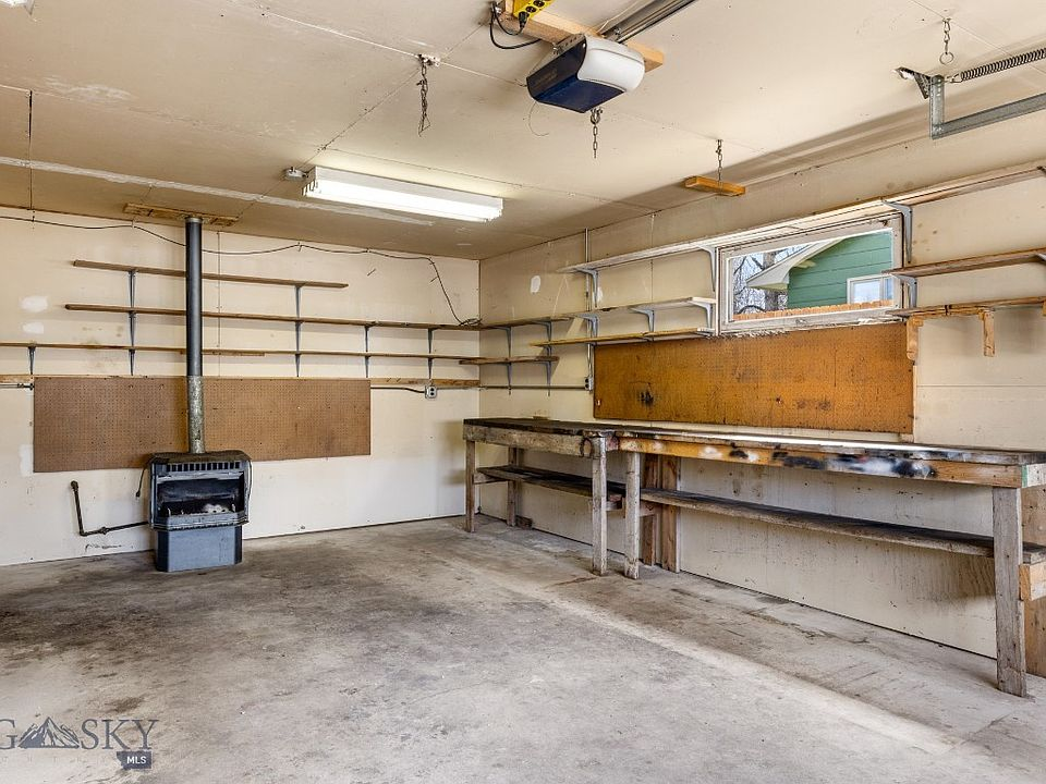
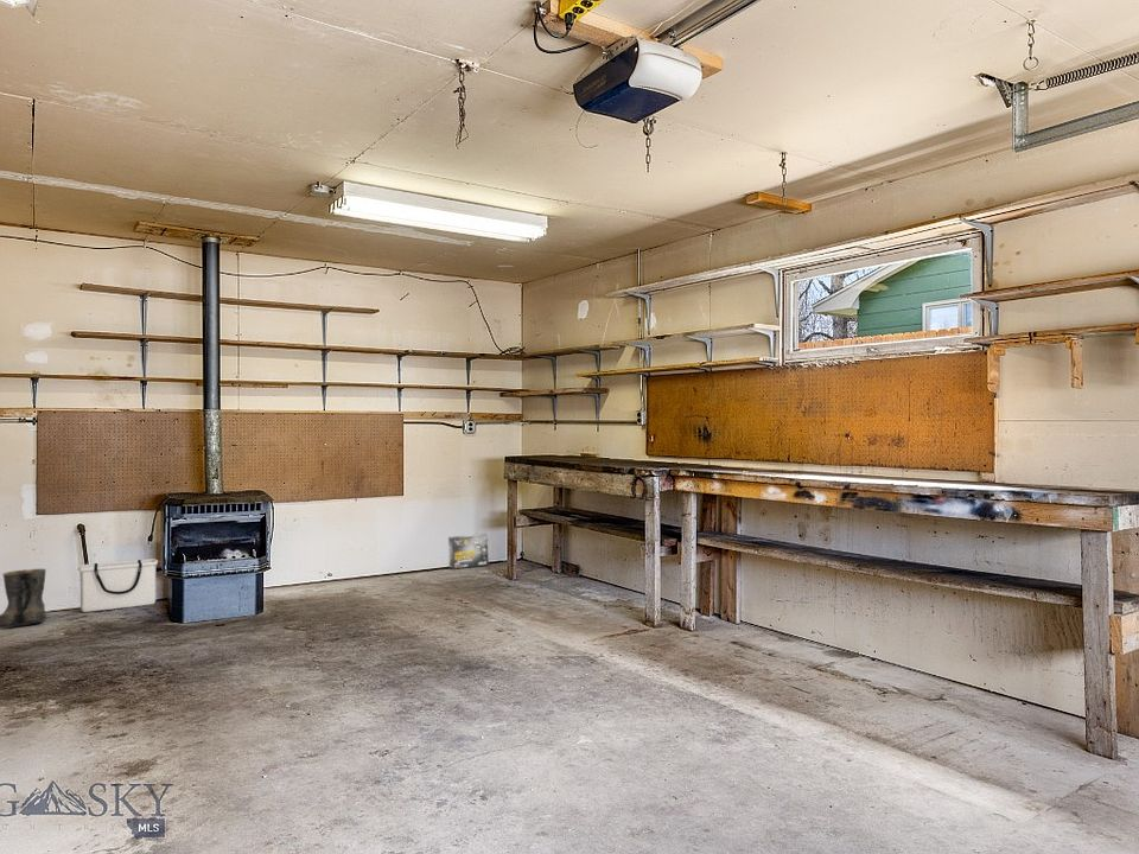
+ box (469, 550)
+ boots (23, 595)
+ storage bin (119, 585)
